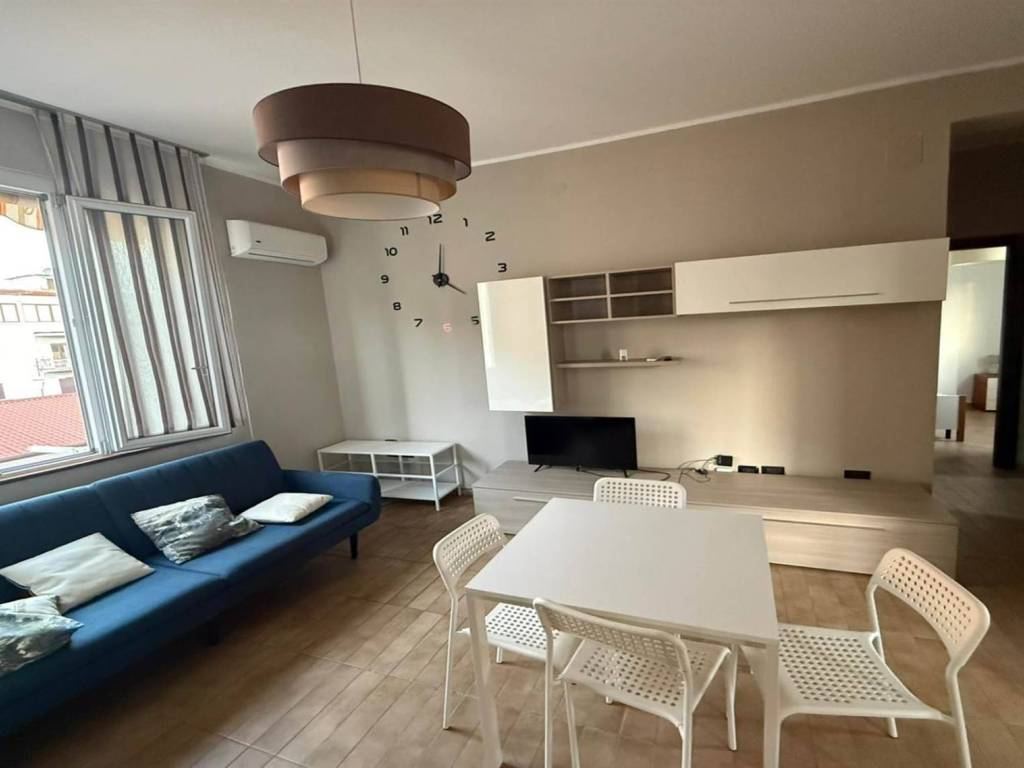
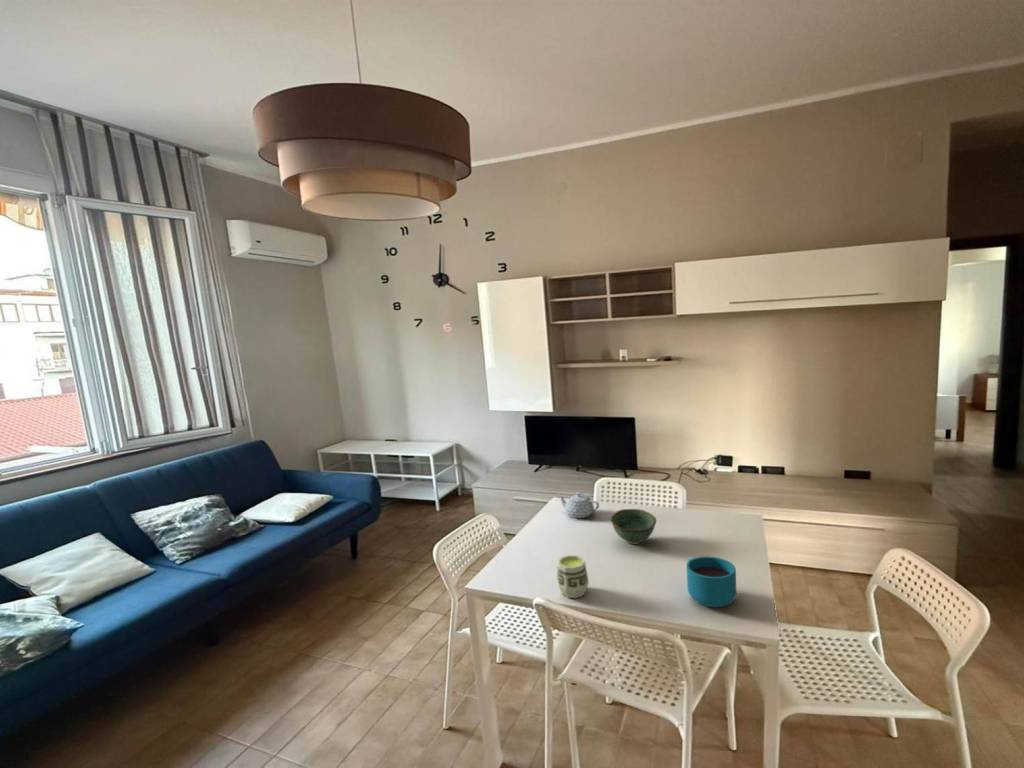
+ teapot (577, 503)
+ bowl (633, 529)
+ cup (572, 576)
+ cup (706, 579)
